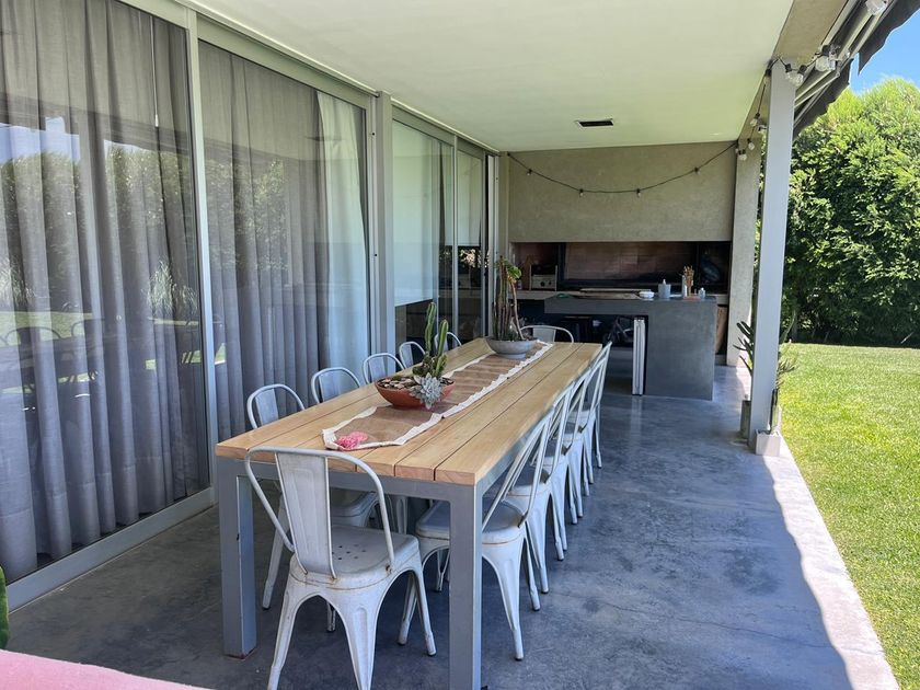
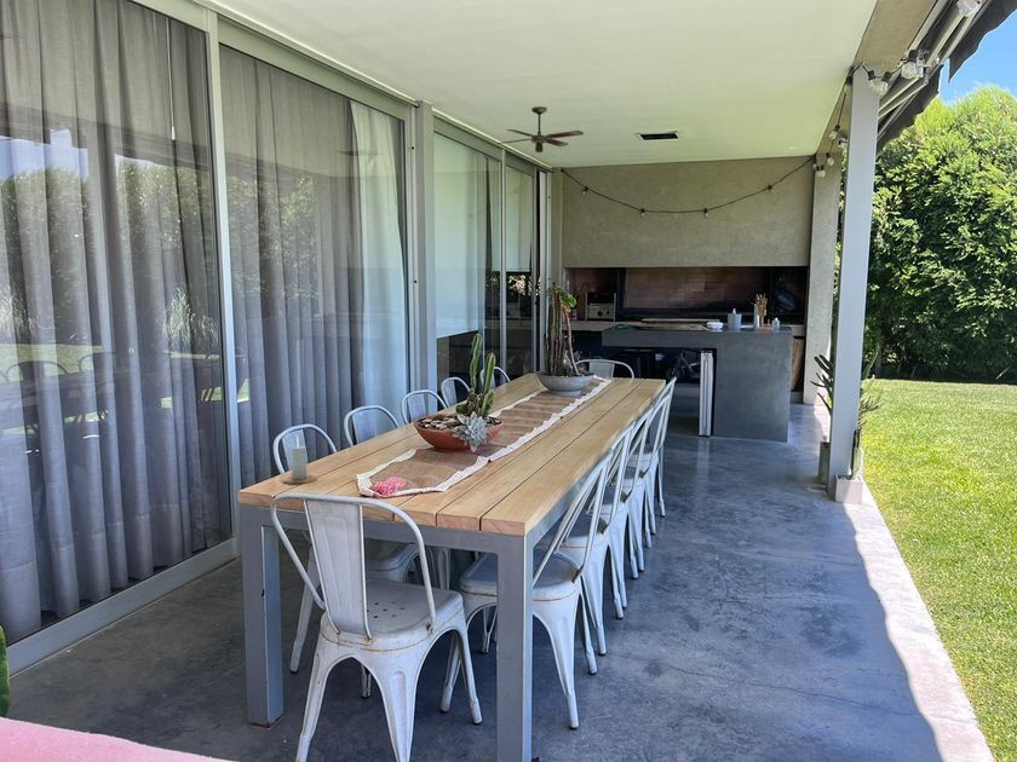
+ candle (298, 456)
+ ceiling fan (539, 131)
